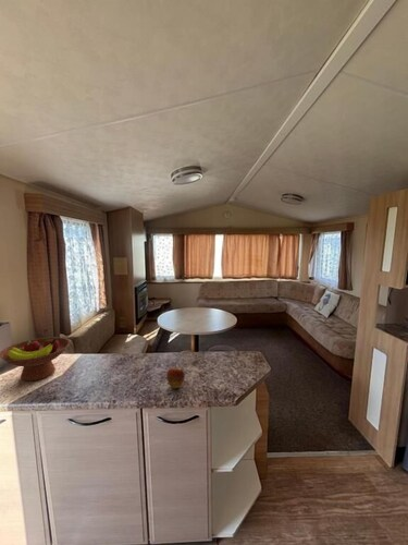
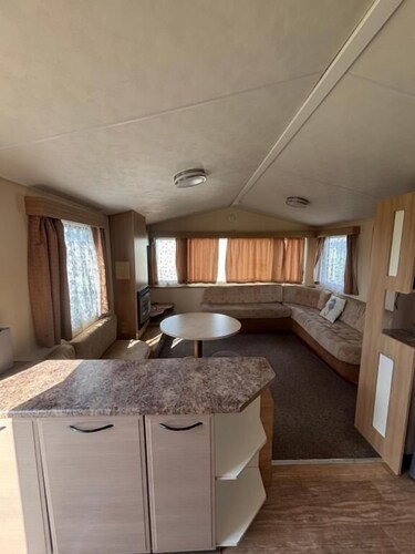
- fruit bowl (37, 355)
- apple (175, 375)
